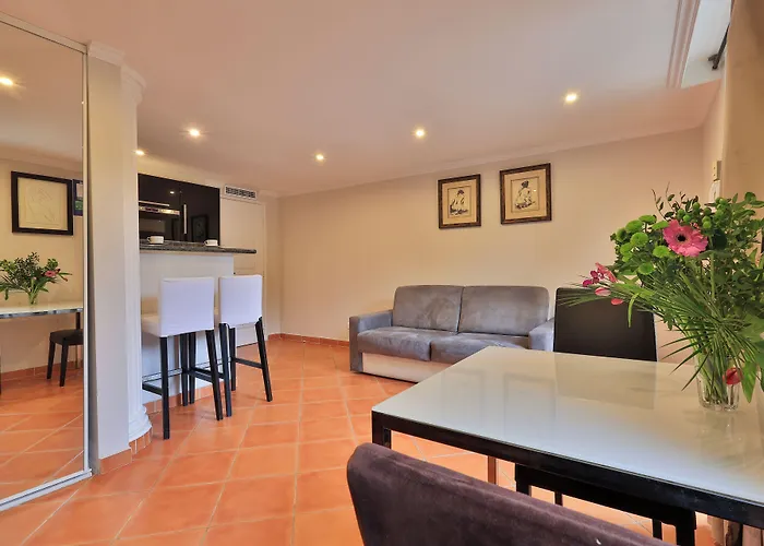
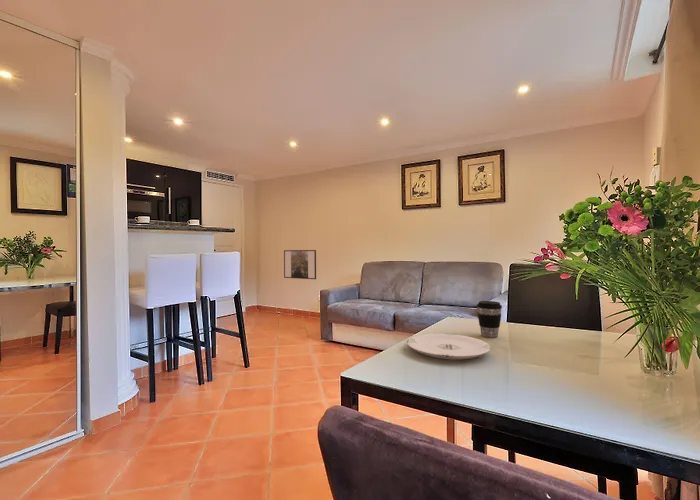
+ plate (447, 346)
+ coffee cup (489, 318)
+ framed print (299, 264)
